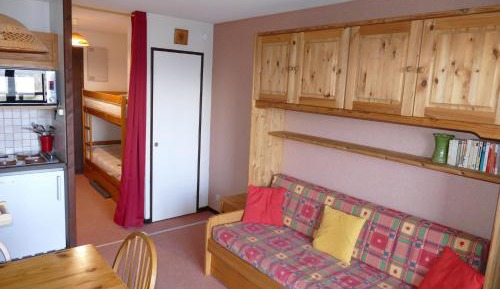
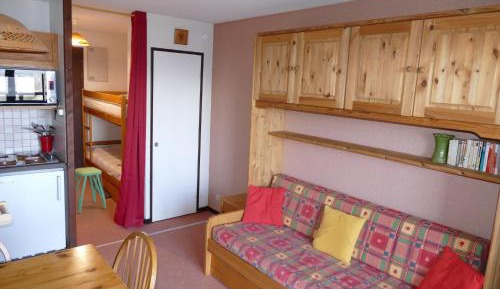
+ stool (84, 188)
